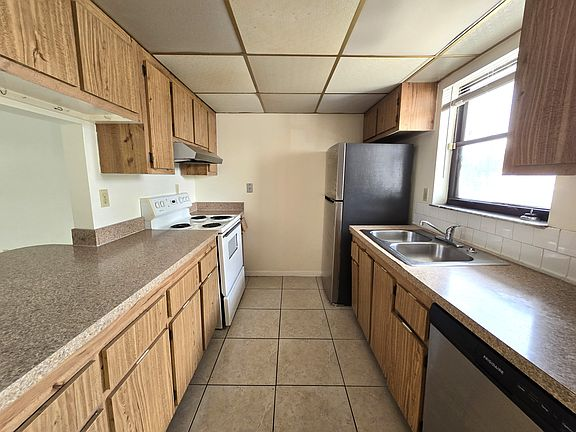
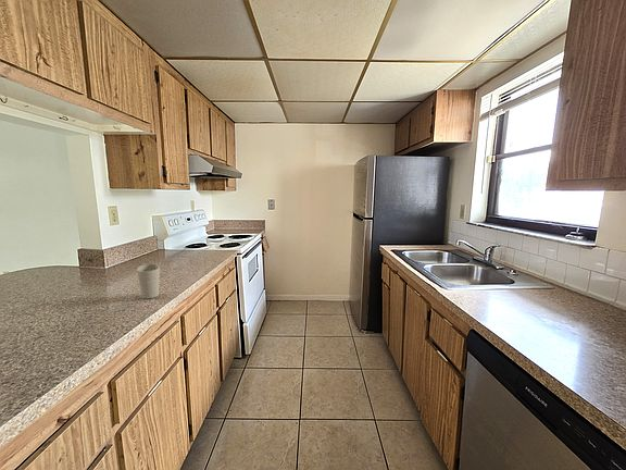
+ cup (149, 281)
